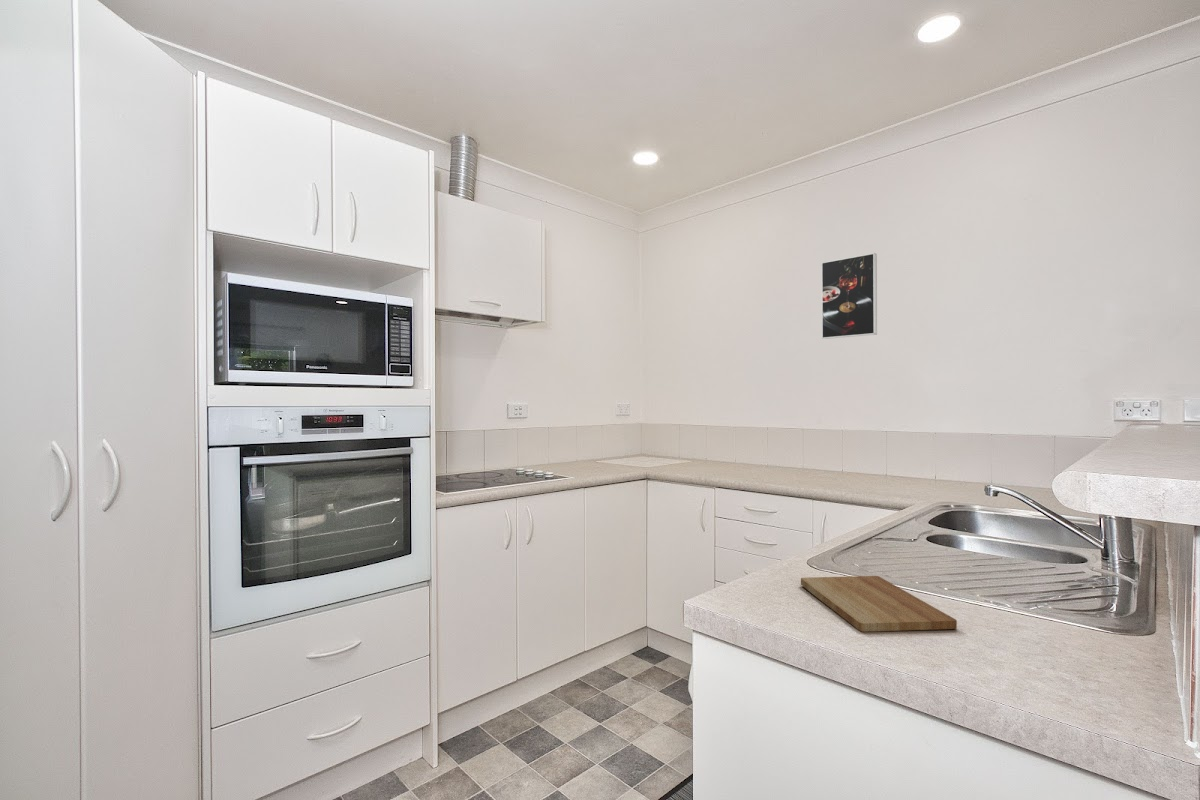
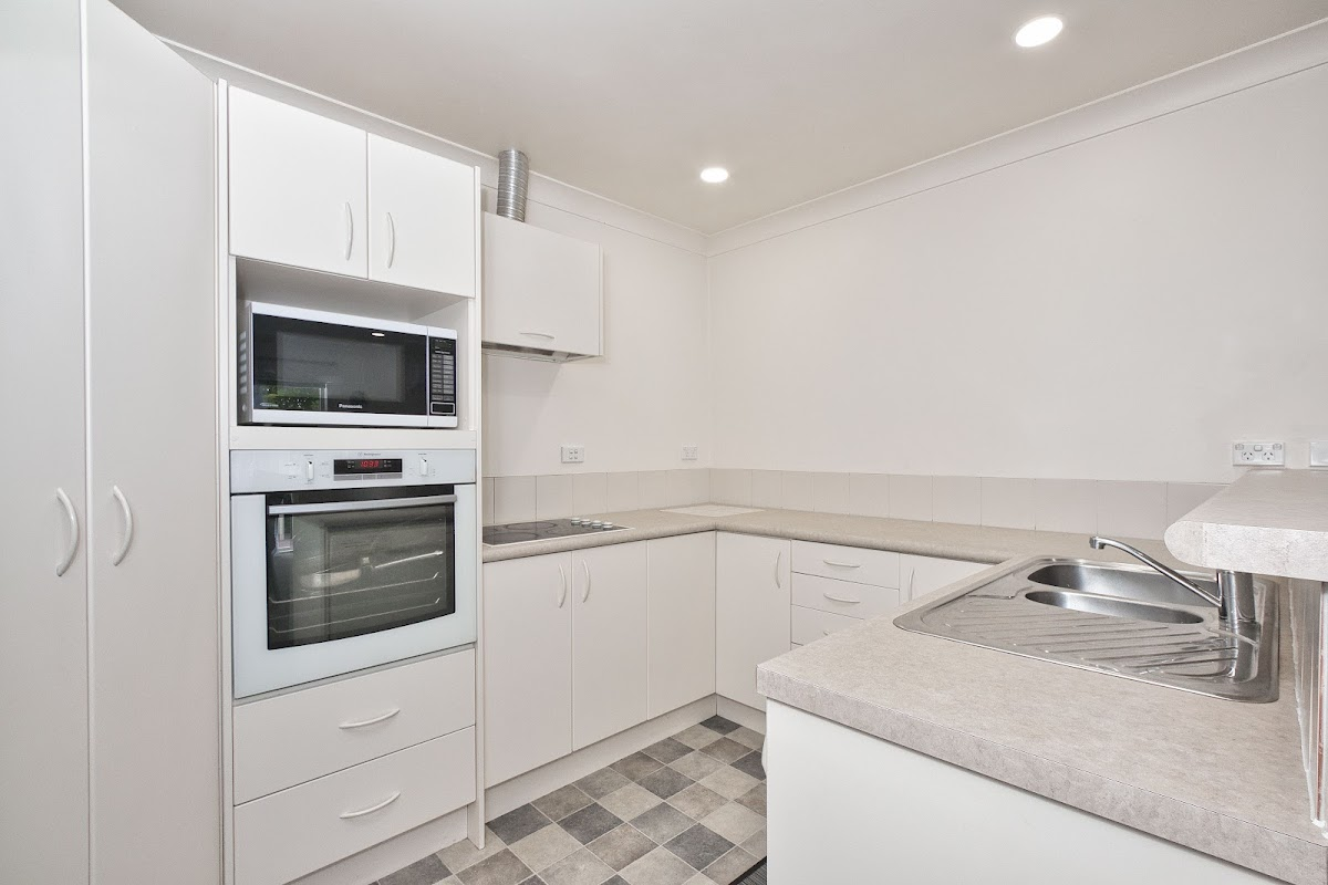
- cutting board (870, 600)
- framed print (848, 297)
